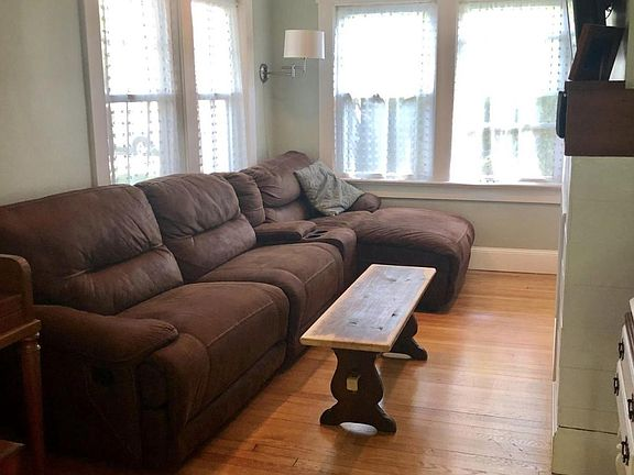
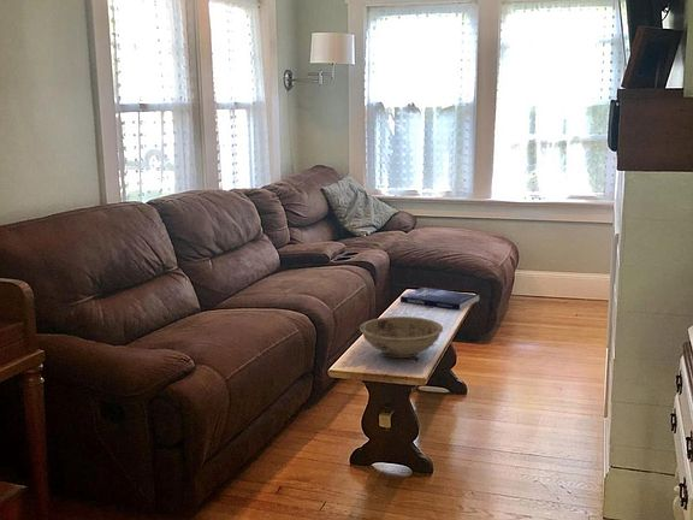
+ bowl (401, 339)
+ book (439, 299)
